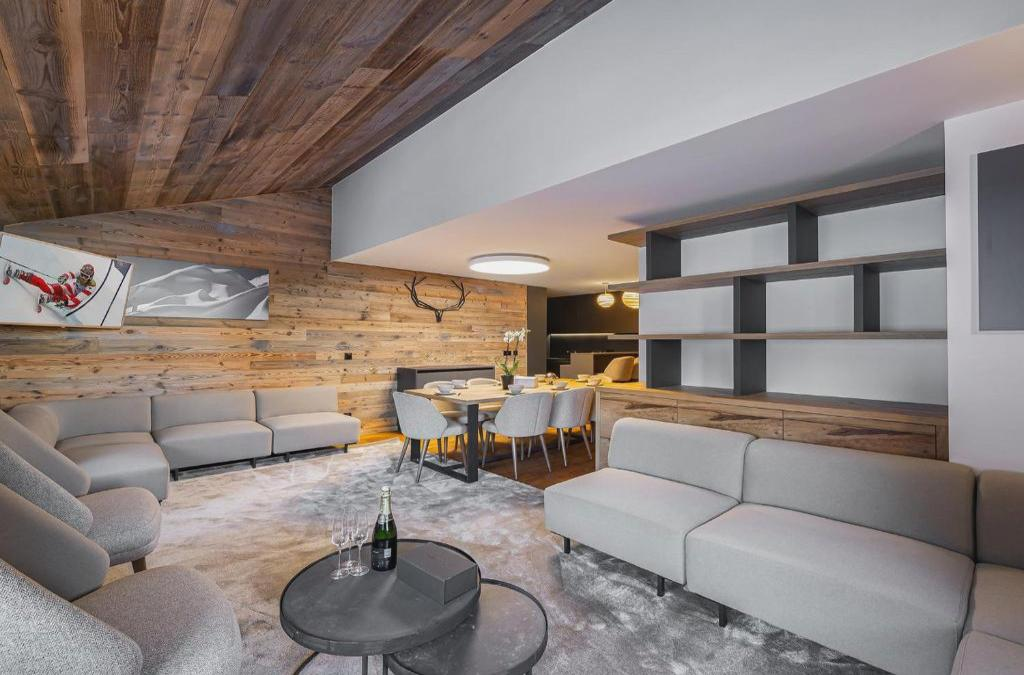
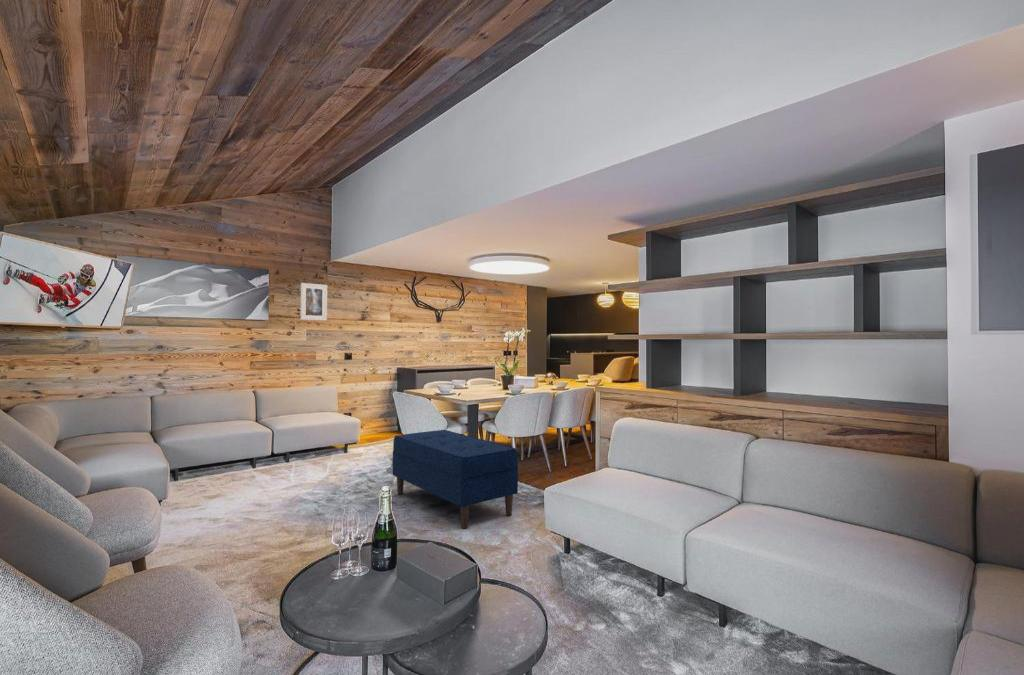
+ bench (451, 472)
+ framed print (314, 302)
